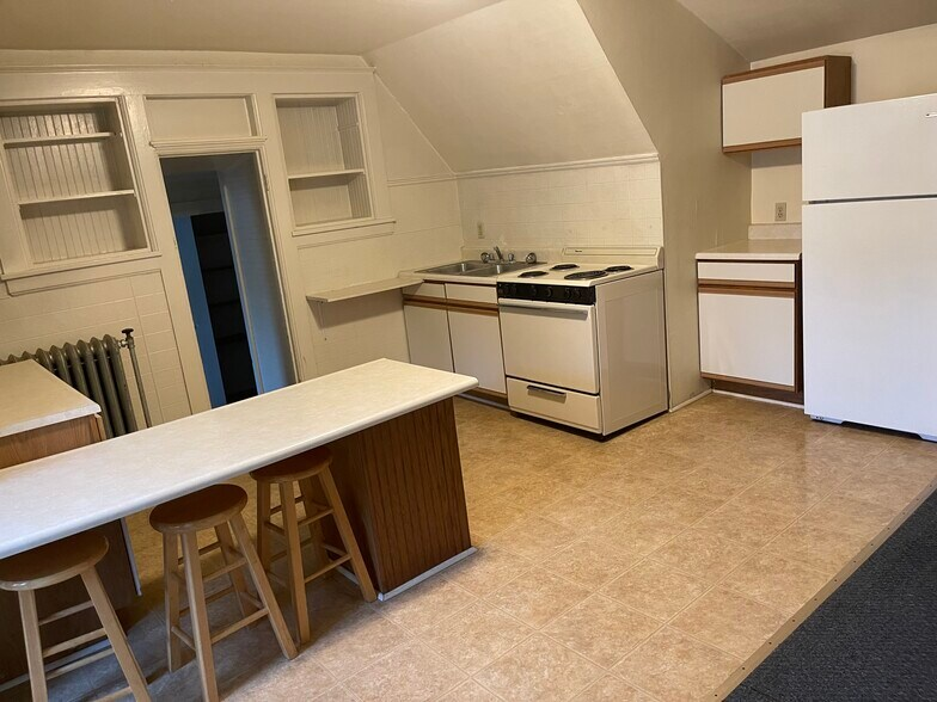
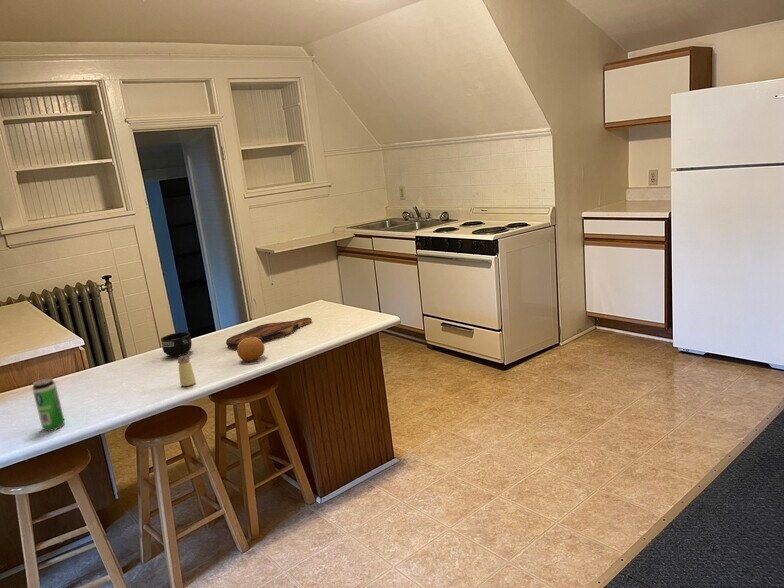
+ fruit (250, 349)
+ mug (178, 345)
+ saltshaker (185, 370)
+ beverage can (48, 404)
+ cutting board (269, 330)
